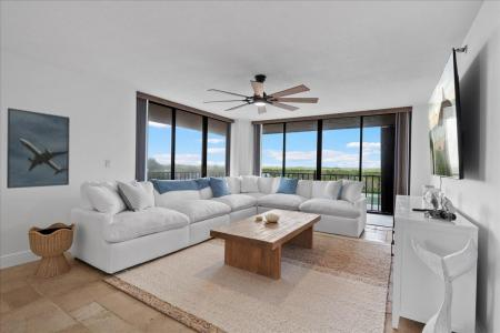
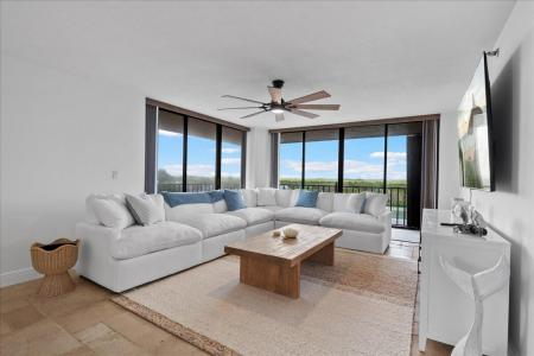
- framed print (40, 149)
